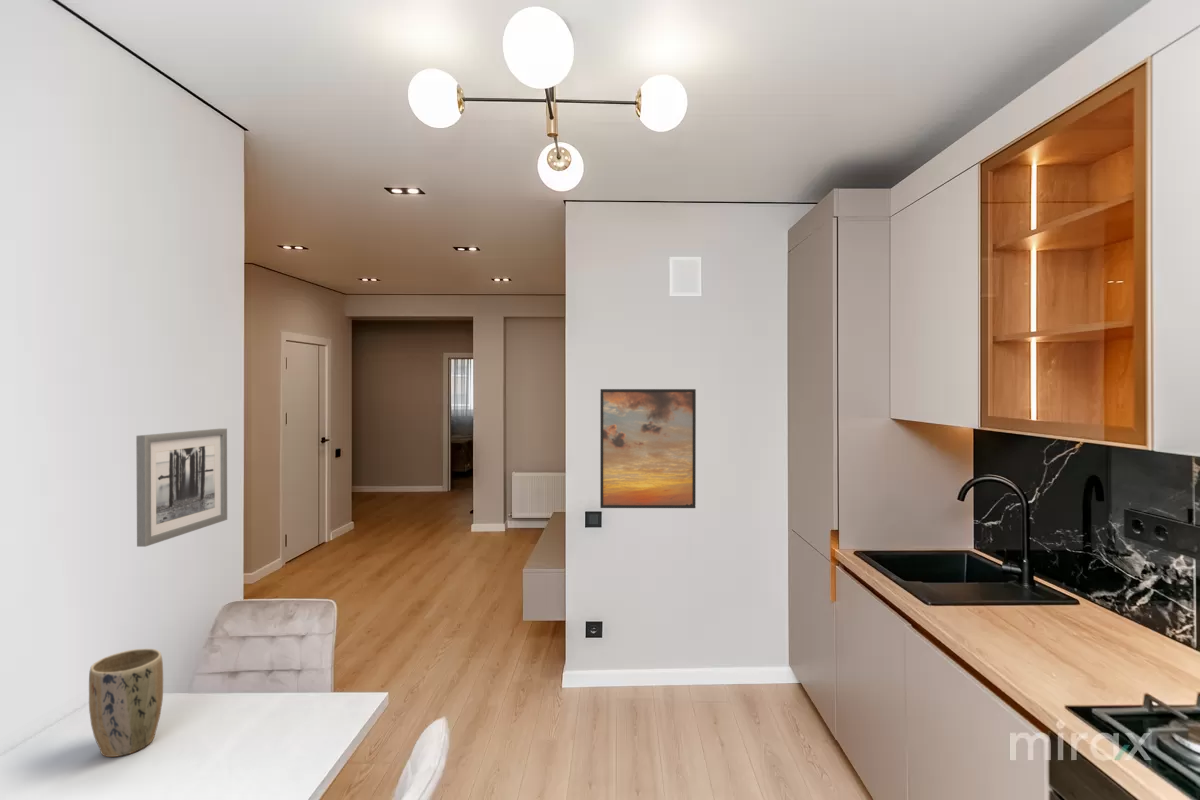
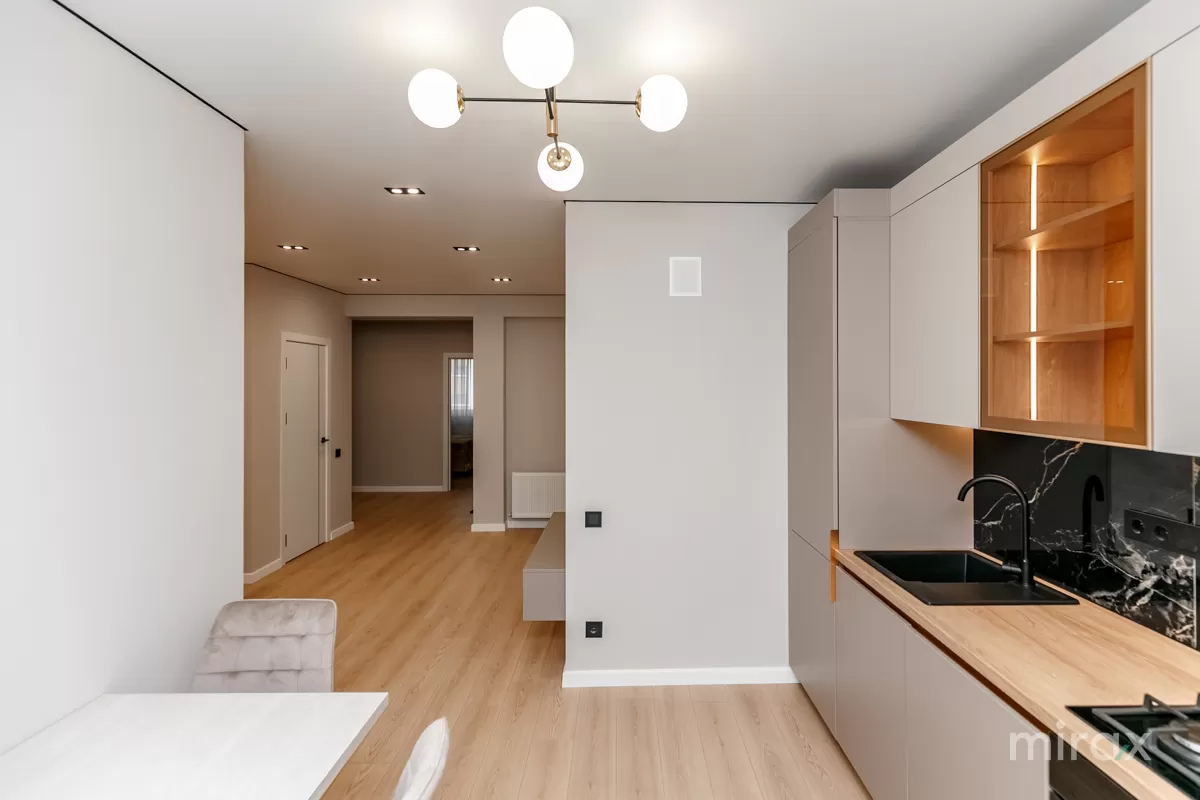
- wall art (186, 481)
- plant pot (127, 702)
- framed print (647, 448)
